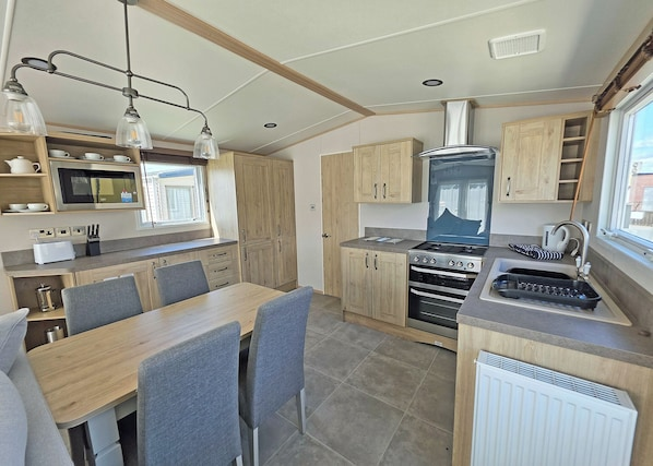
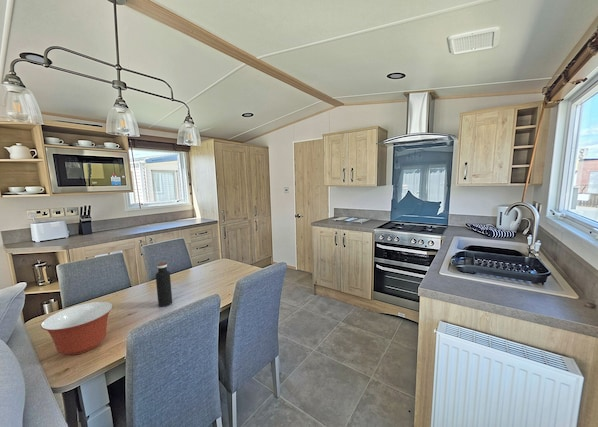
+ water bottle (163, 284)
+ mixing bowl (81, 330)
